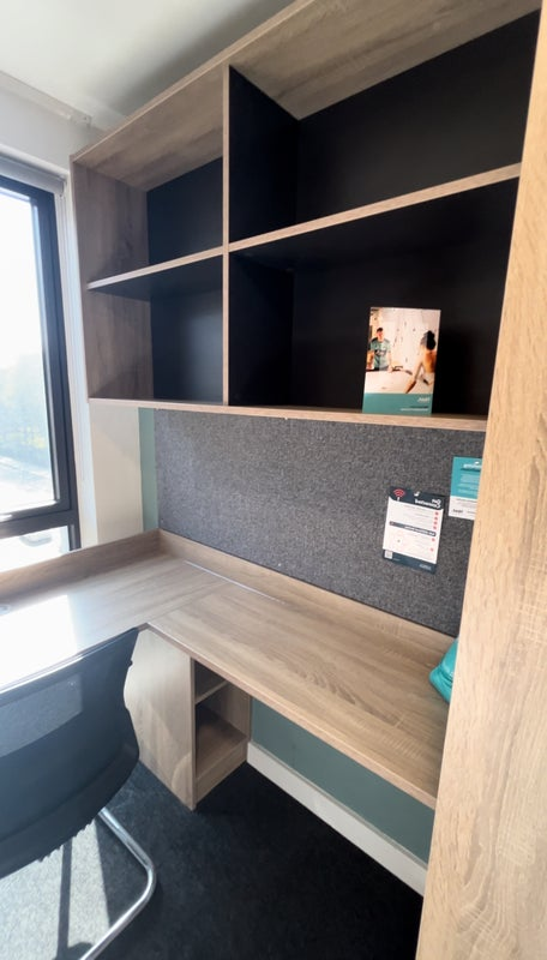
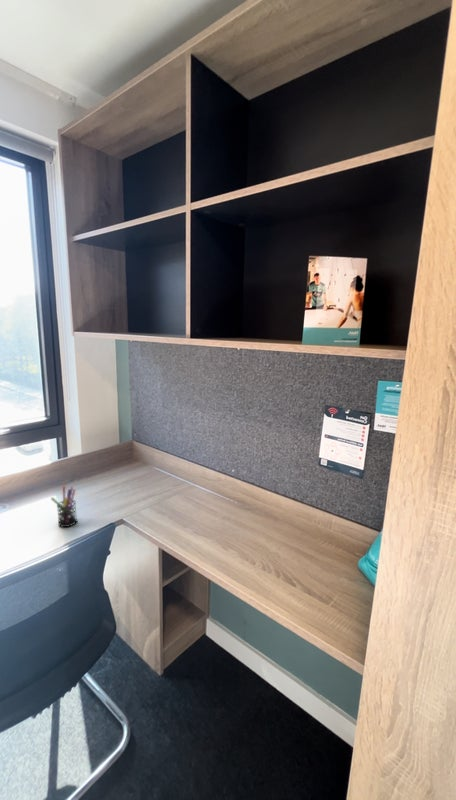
+ pen holder (64, 506)
